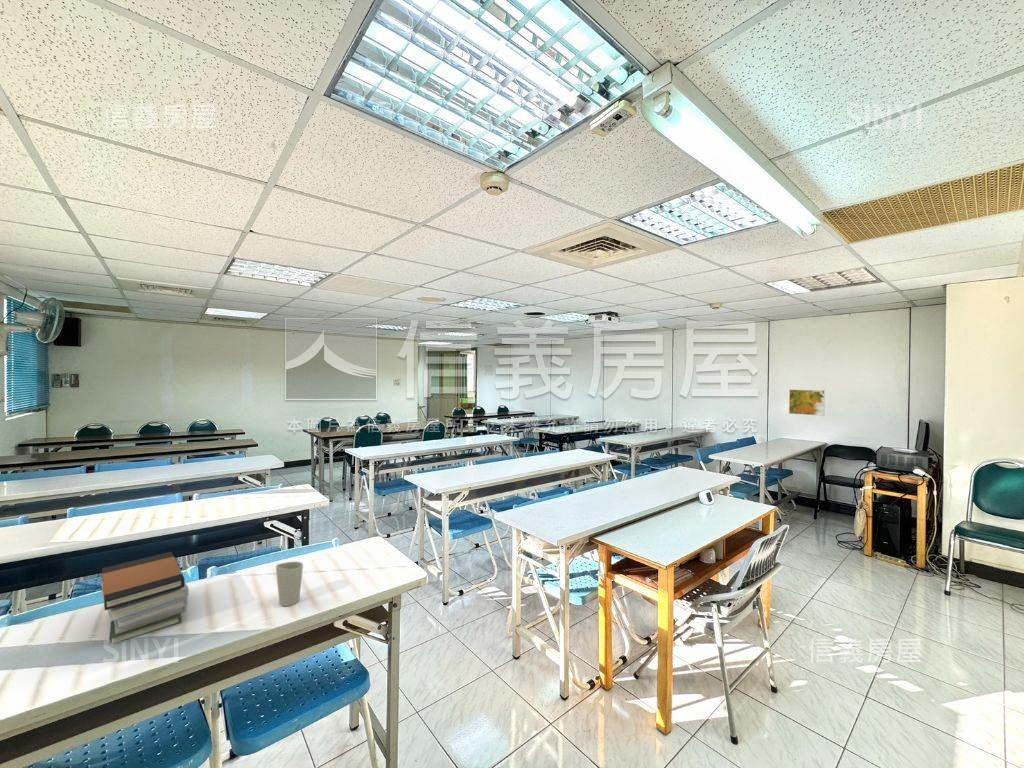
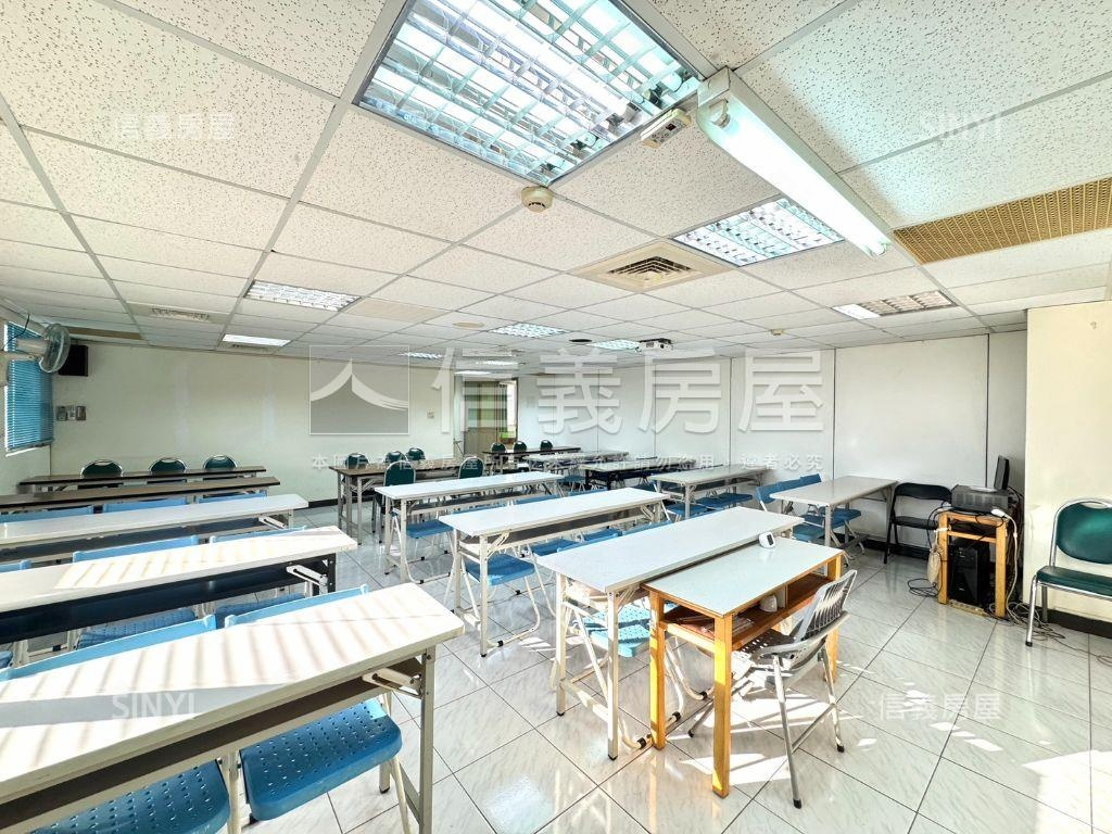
- cup (289, 582)
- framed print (806, 402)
- book stack (144, 594)
